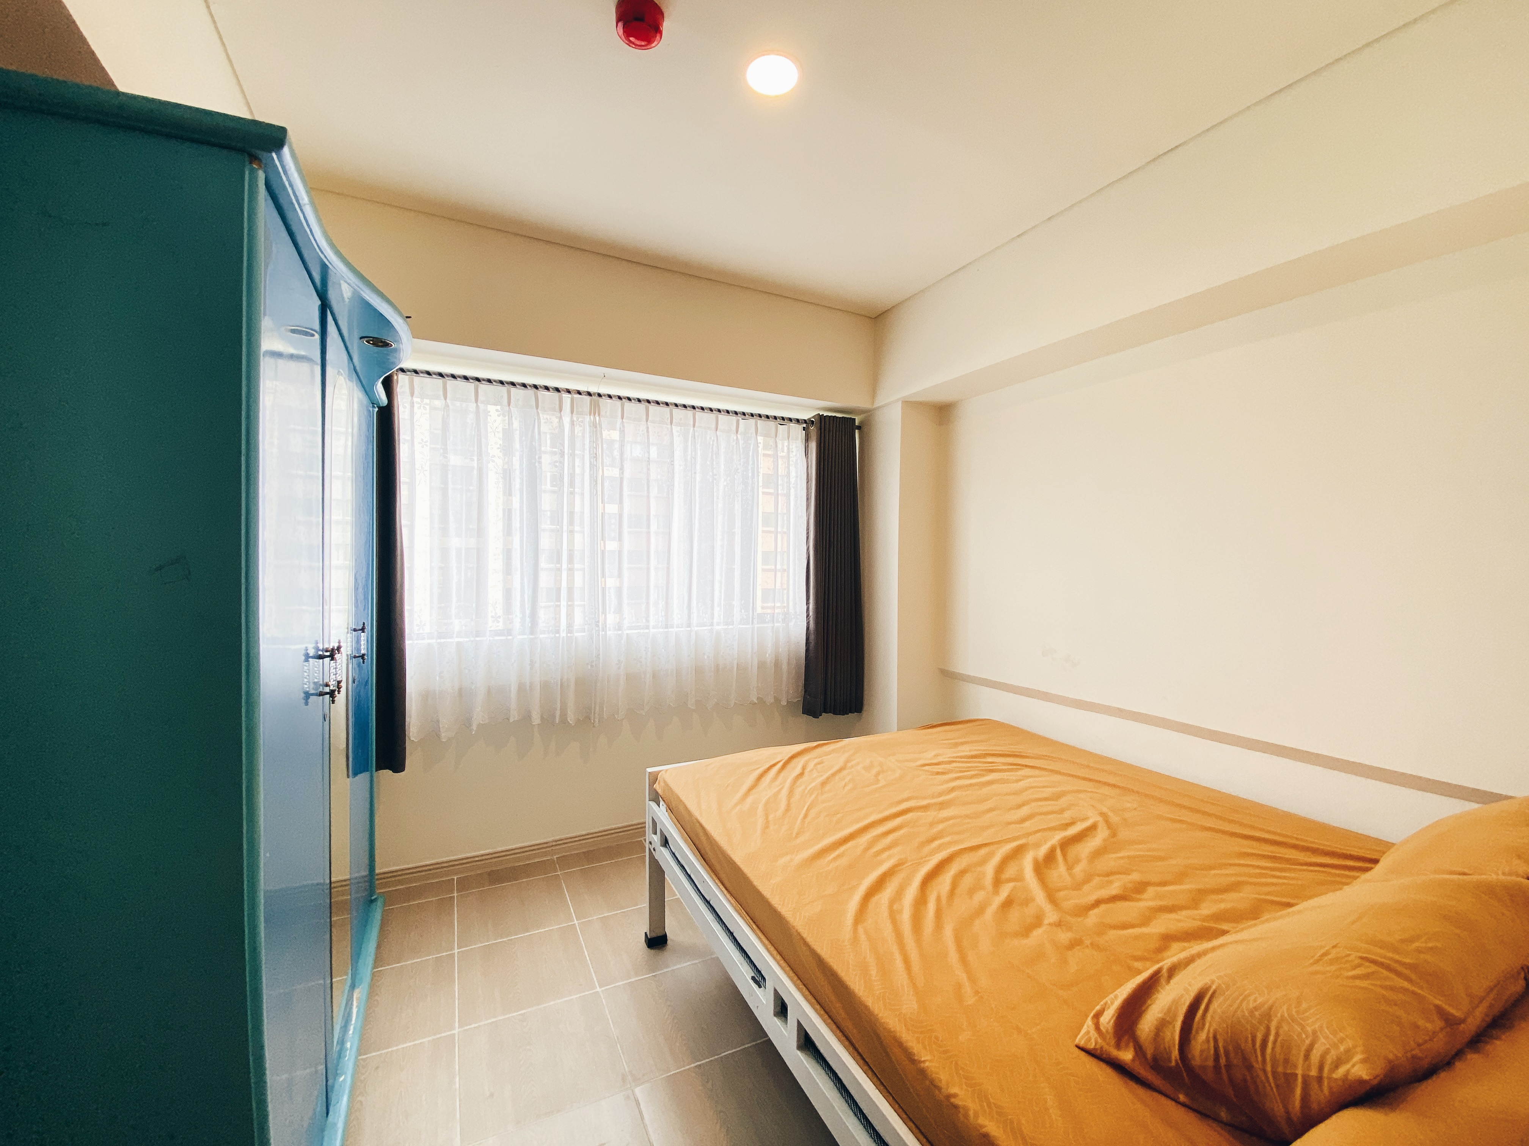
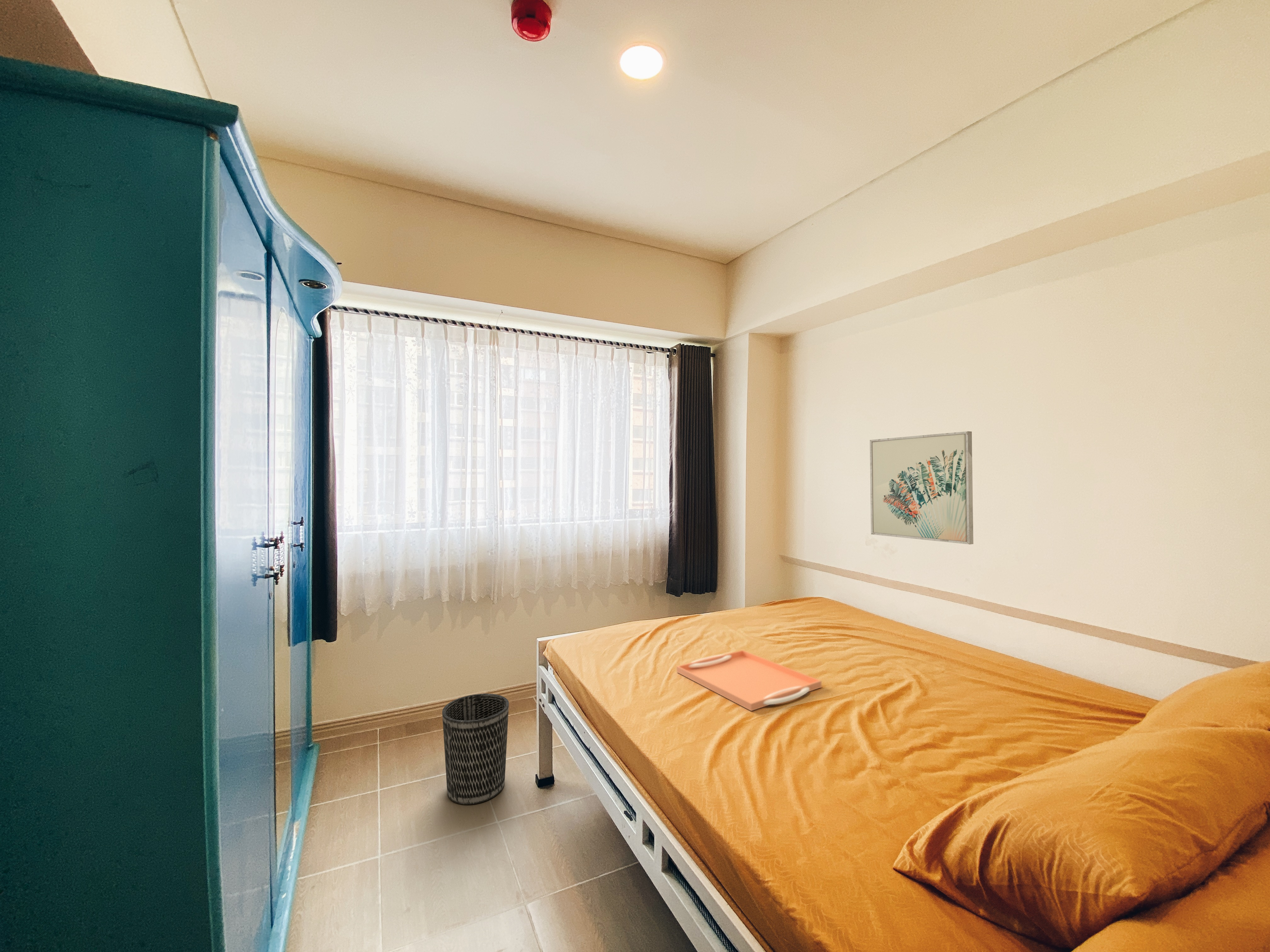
+ serving tray (746, 676)
+ wall art (917, 487)
+ wastebasket (476, 747)
